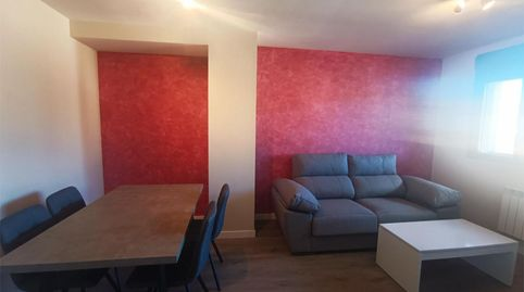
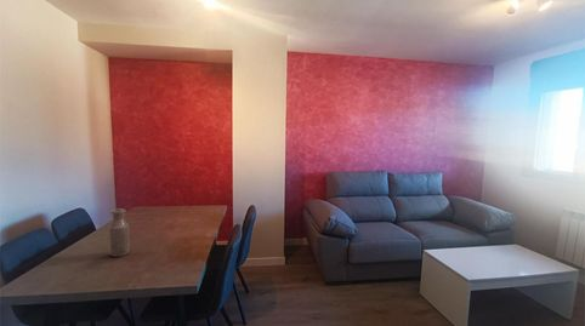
+ bottle (118, 231)
